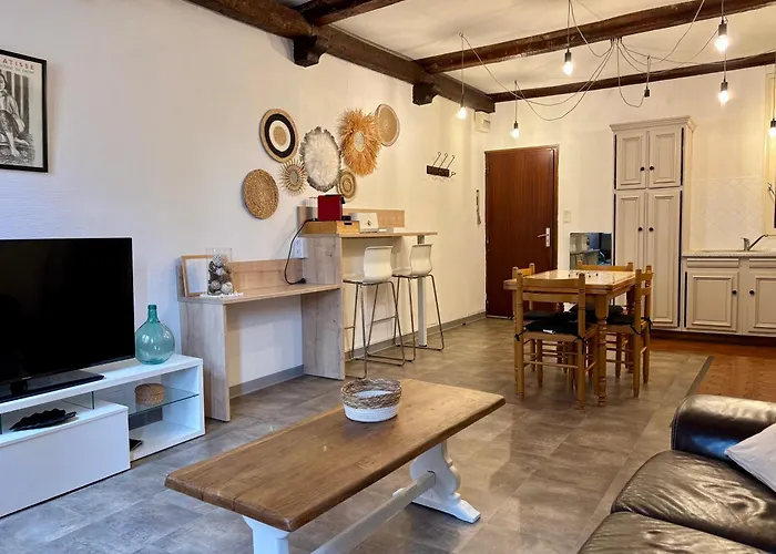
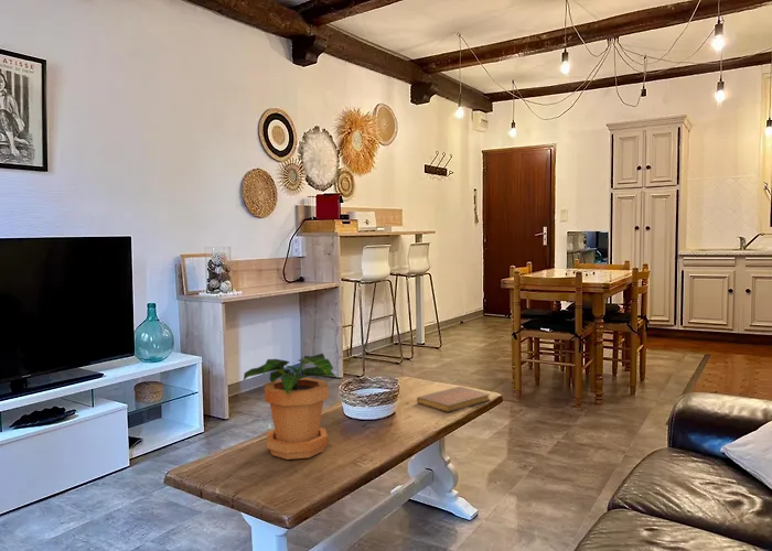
+ notebook (453, 398)
+ potted plant (290, 400)
